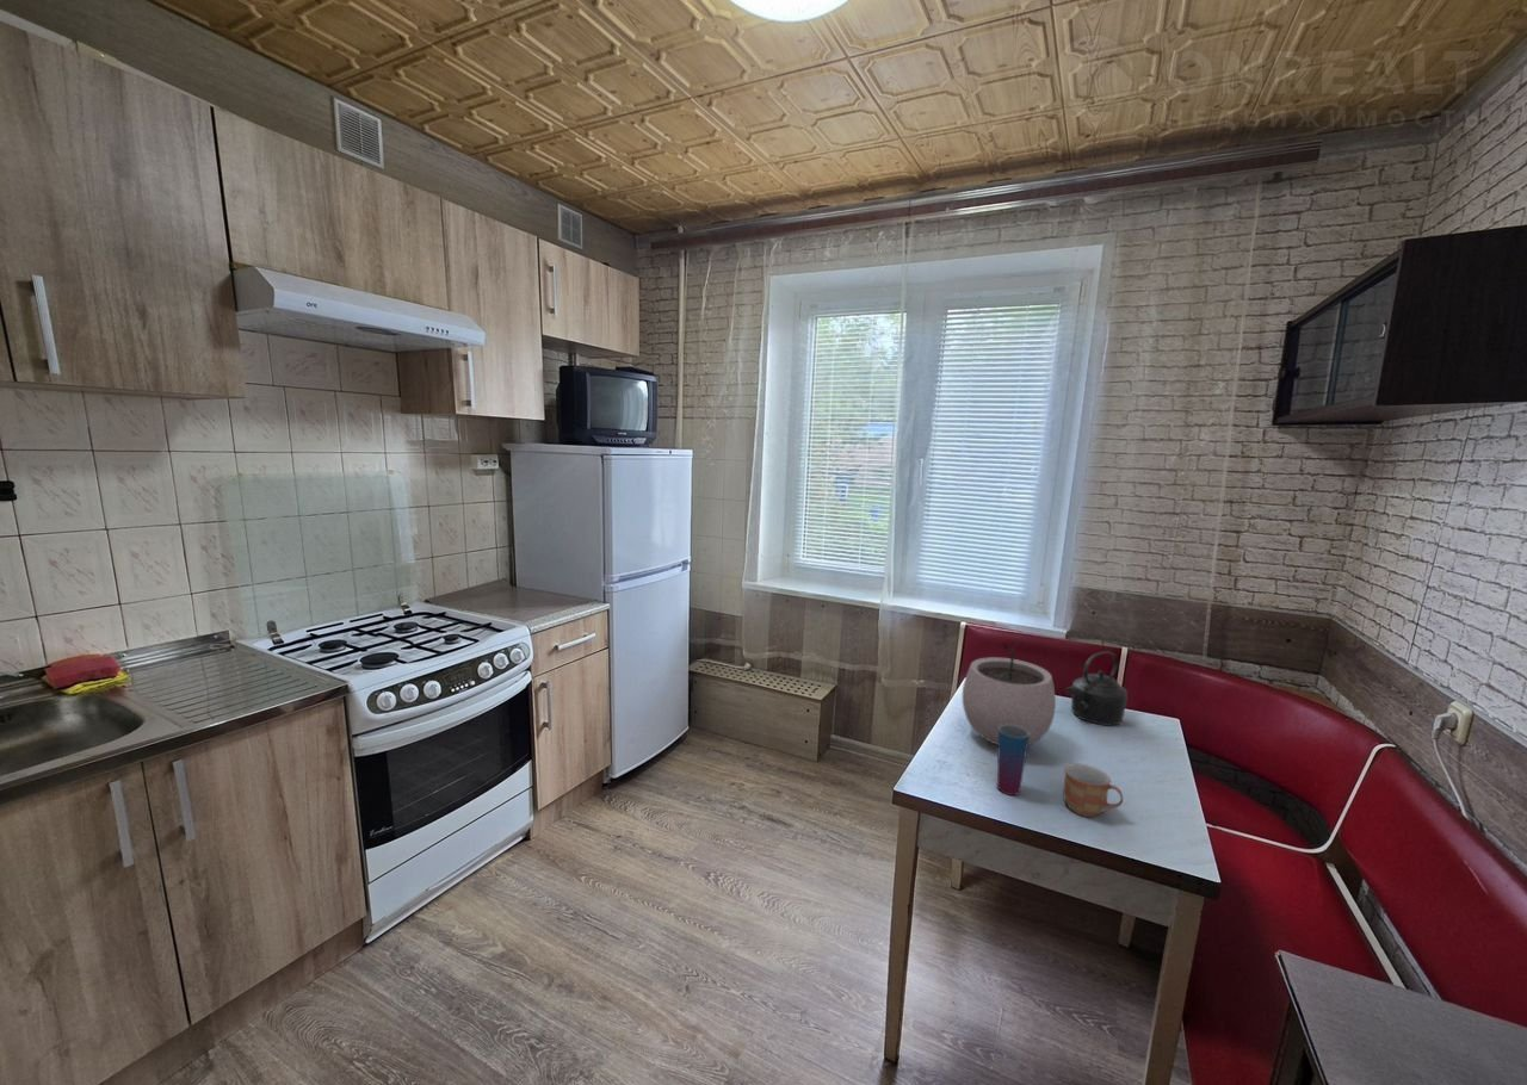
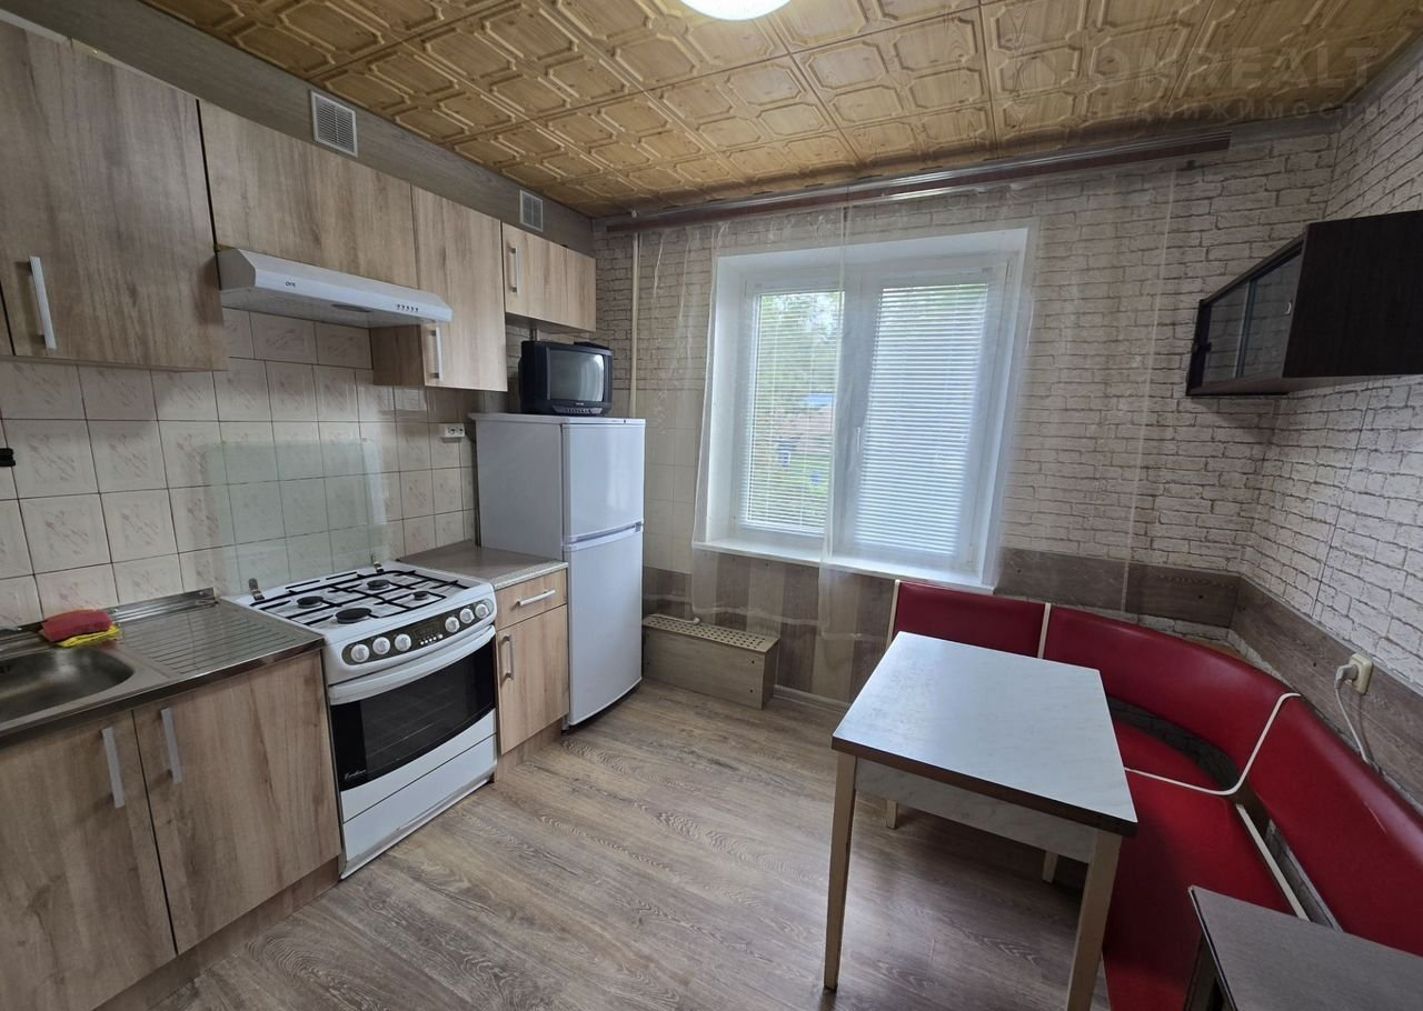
- kettle (1092, 686)
- mug (1092, 793)
- plant pot (1008, 689)
- cup (1010, 760)
